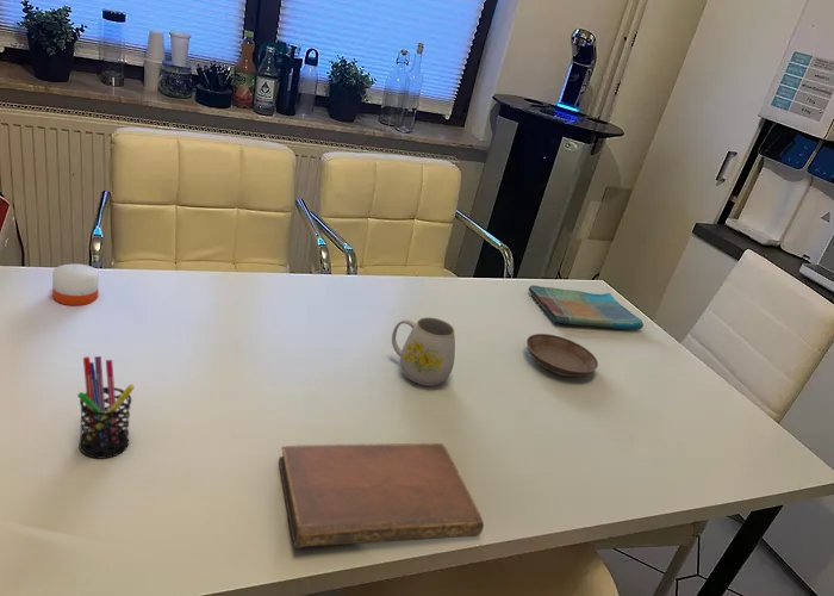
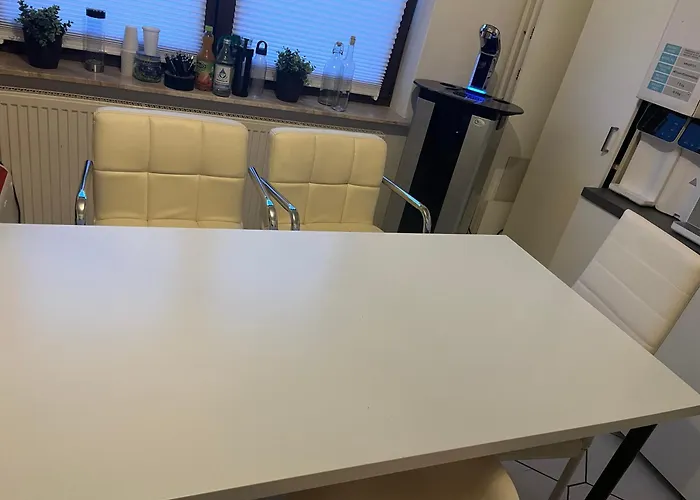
- notebook (378, 490)
- saucer (560, 356)
- dish towel (584, 306)
- candle (75, 271)
- pen holder (99, 406)
- mug (422, 348)
